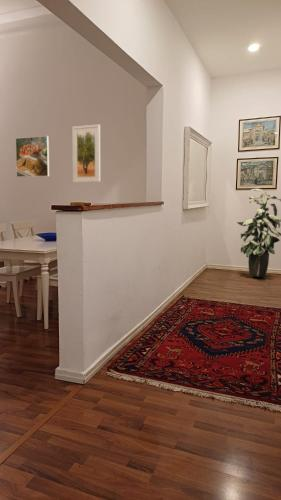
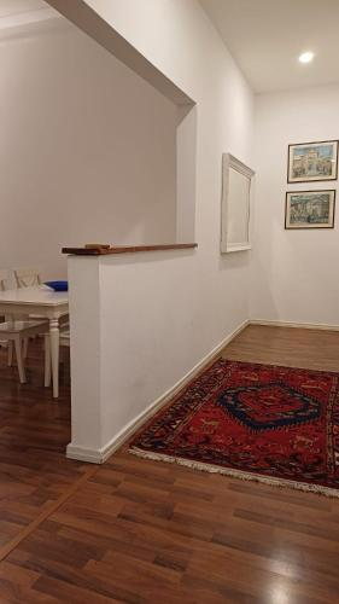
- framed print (86, 154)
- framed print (32, 157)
- indoor plant (258, 233)
